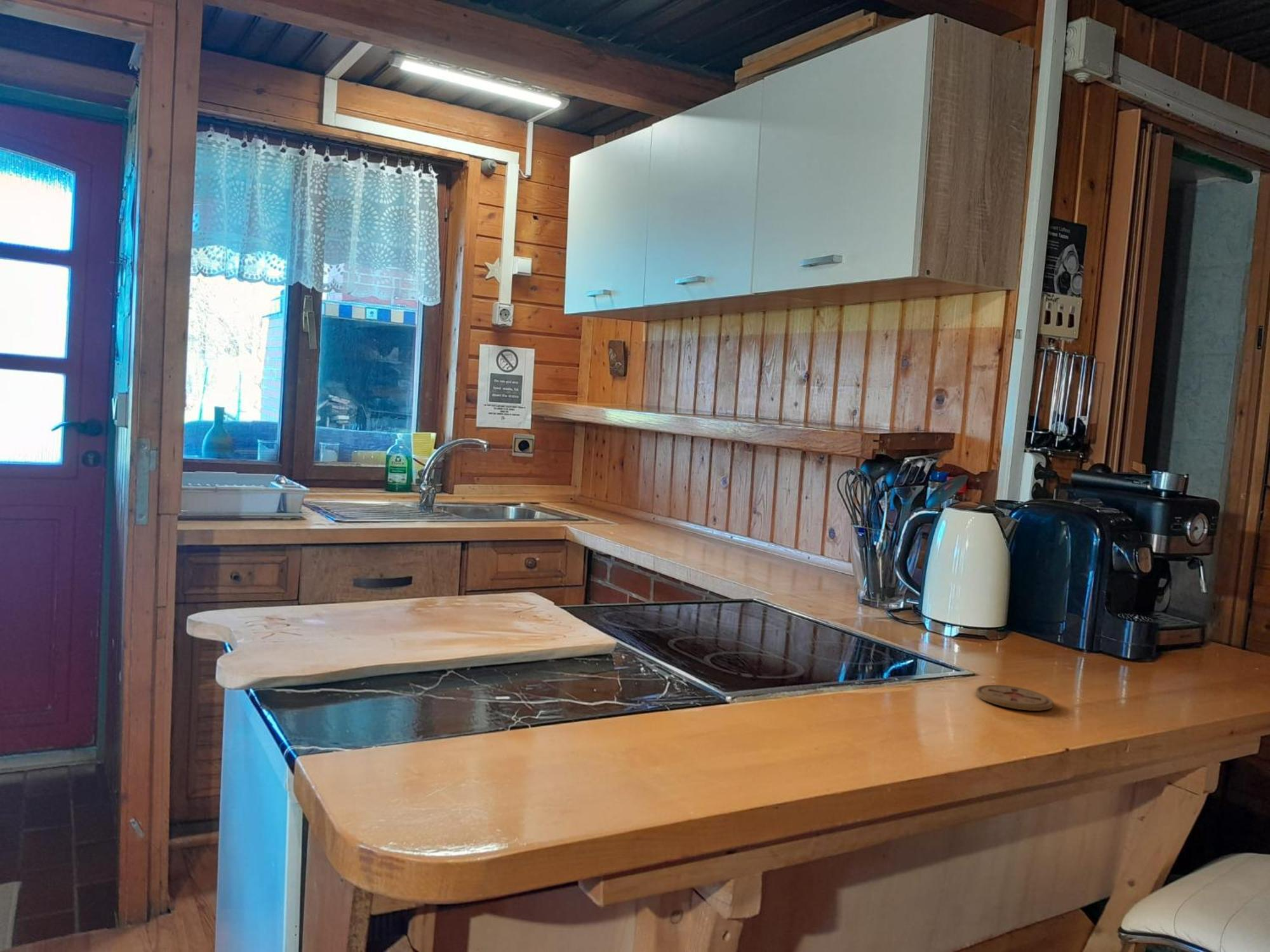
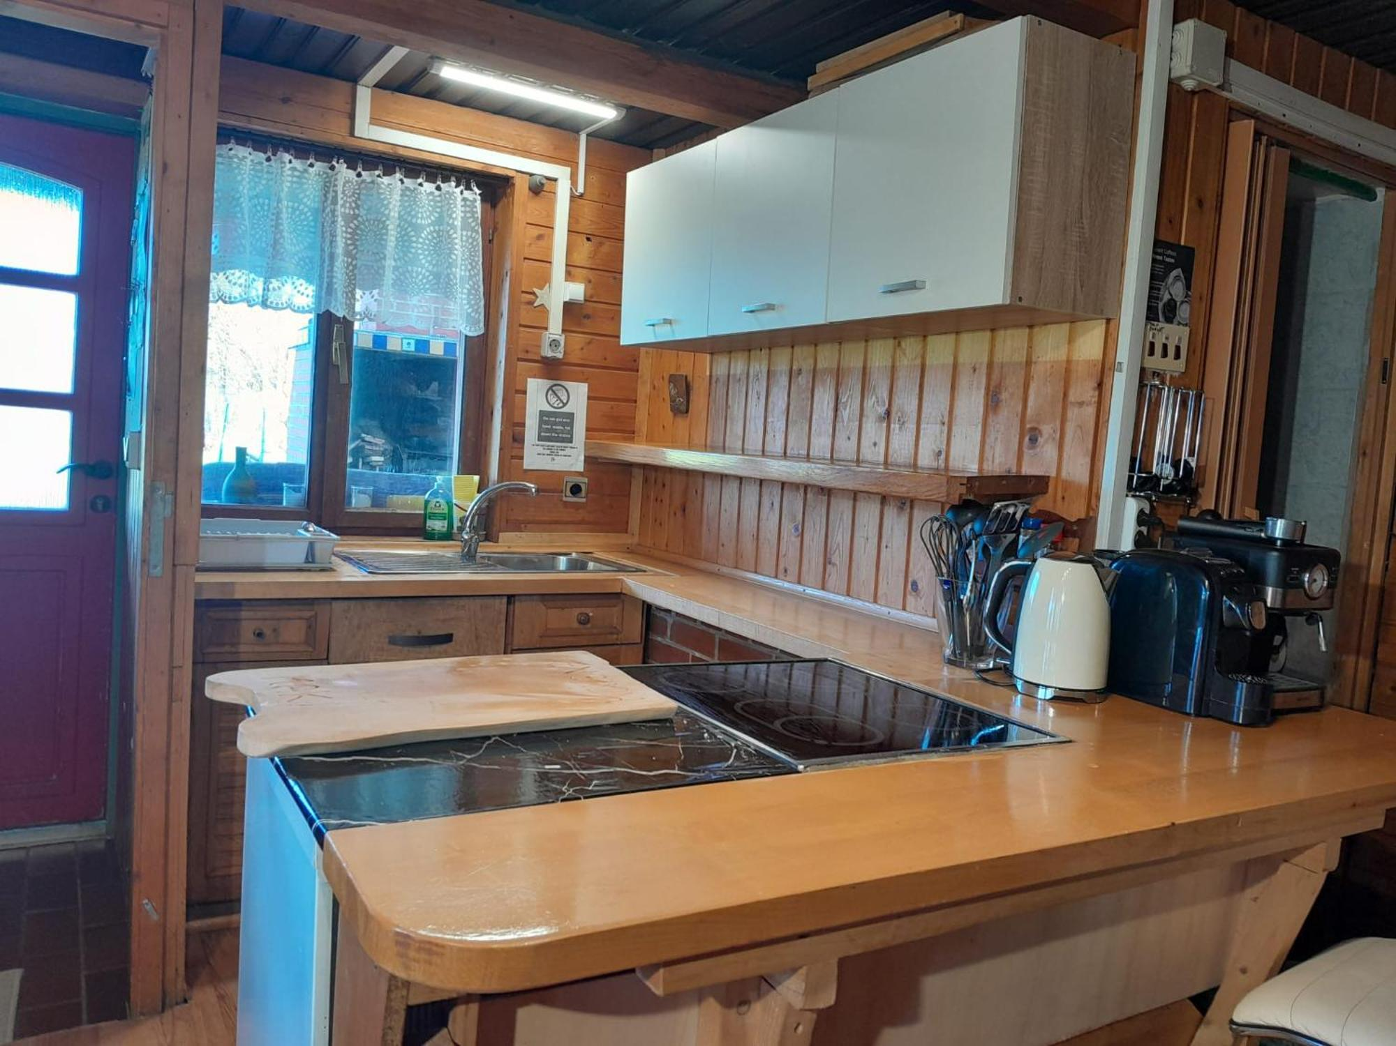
- coaster (1013, 697)
